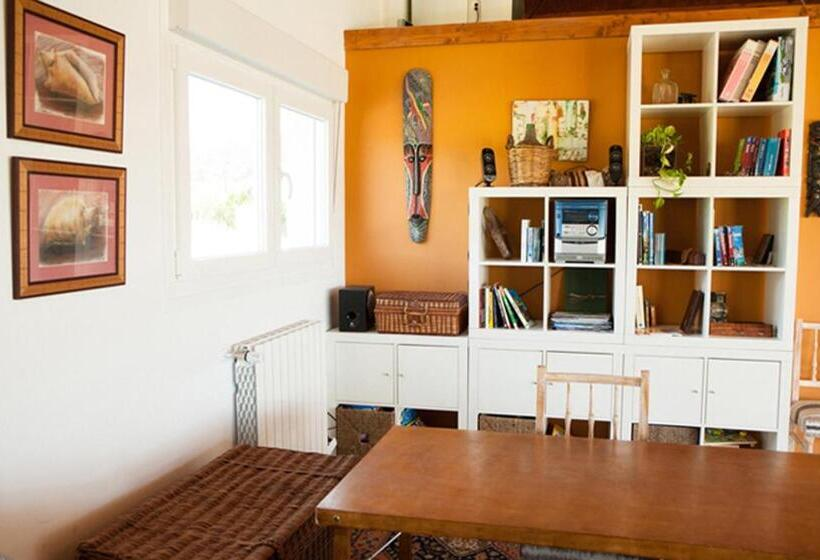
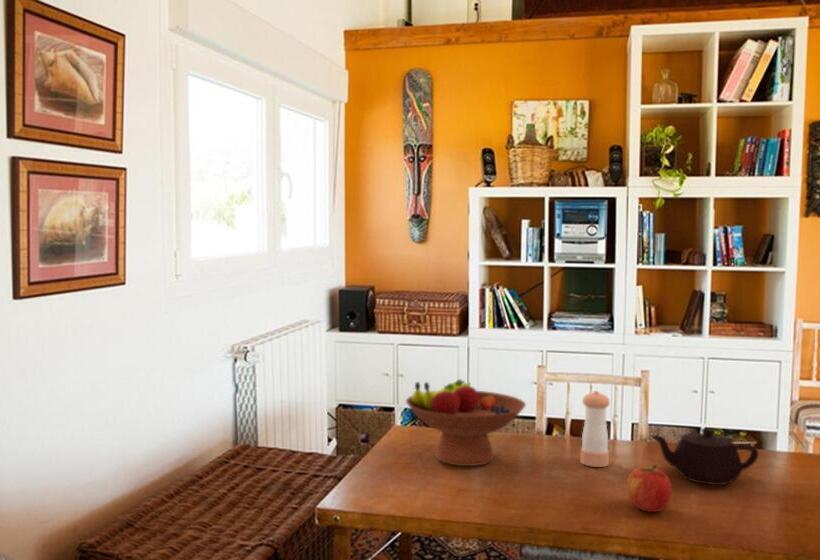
+ pepper shaker (595, 426)
+ teapot (703, 453)
+ apple (649, 486)
+ fruit bowl (465, 419)
